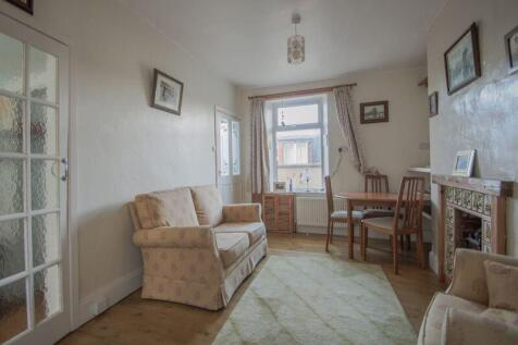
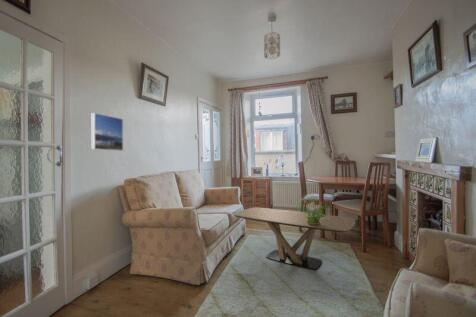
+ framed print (108, 133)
+ coffee table (285, 239)
+ potted plant (314, 208)
